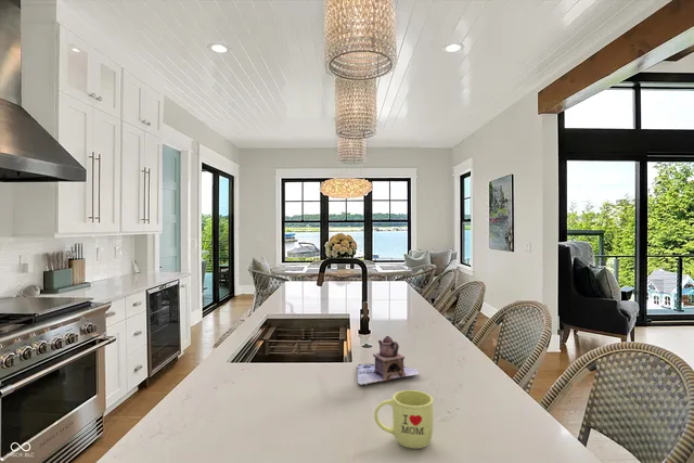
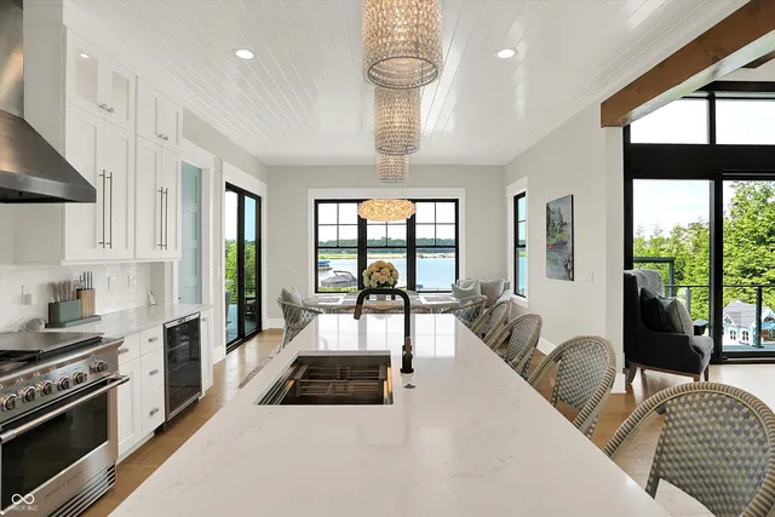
- teapot (387, 355)
- mug (403, 419)
